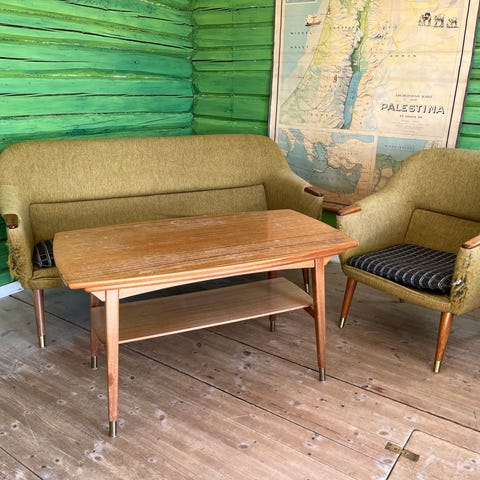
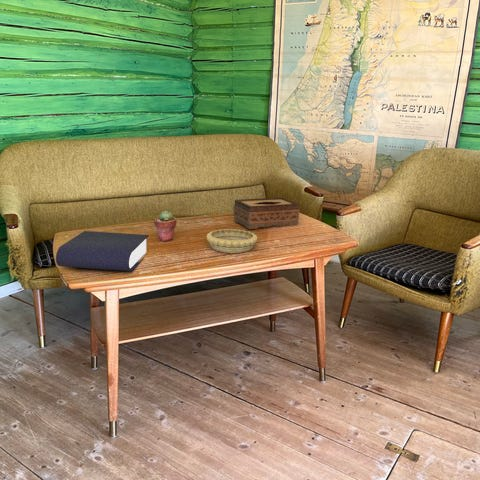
+ potted succulent (165, 224)
+ book (105, 251)
+ decorative bowl (231, 240)
+ tissue box (266, 212)
